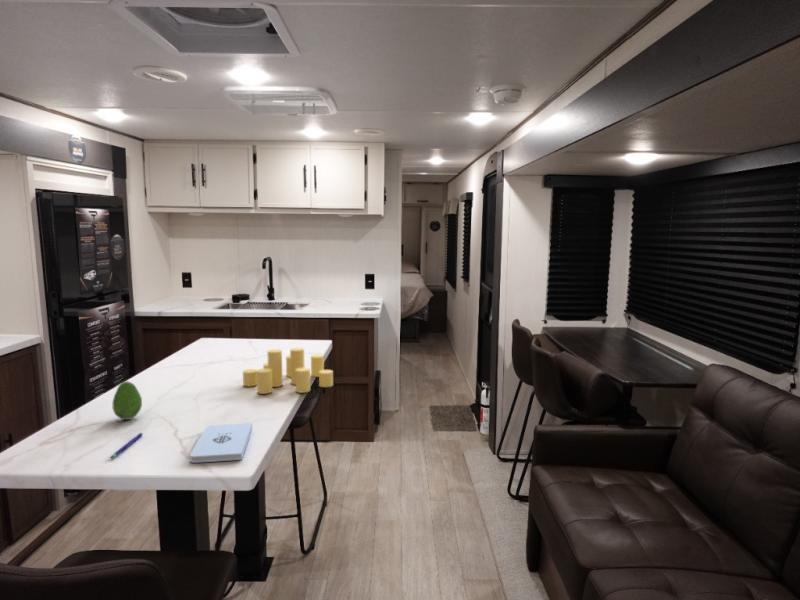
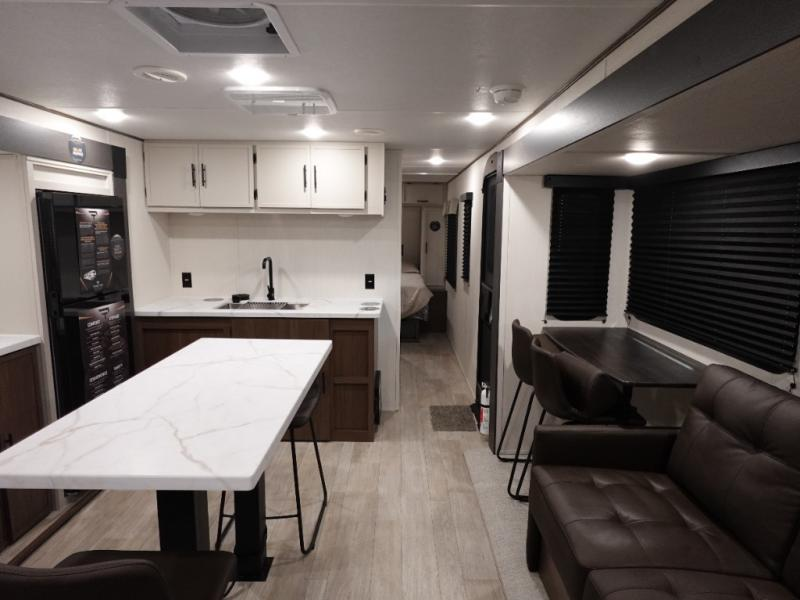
- notepad (223, 441)
- candle (287, 366)
- fruit (127, 400)
- pen (127, 445)
